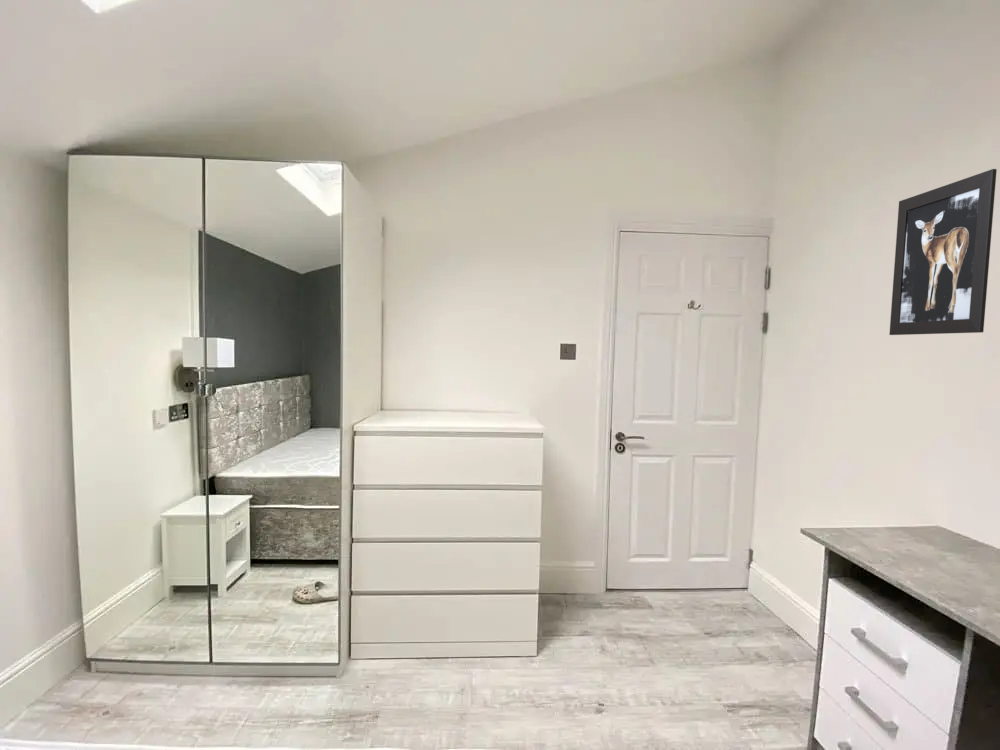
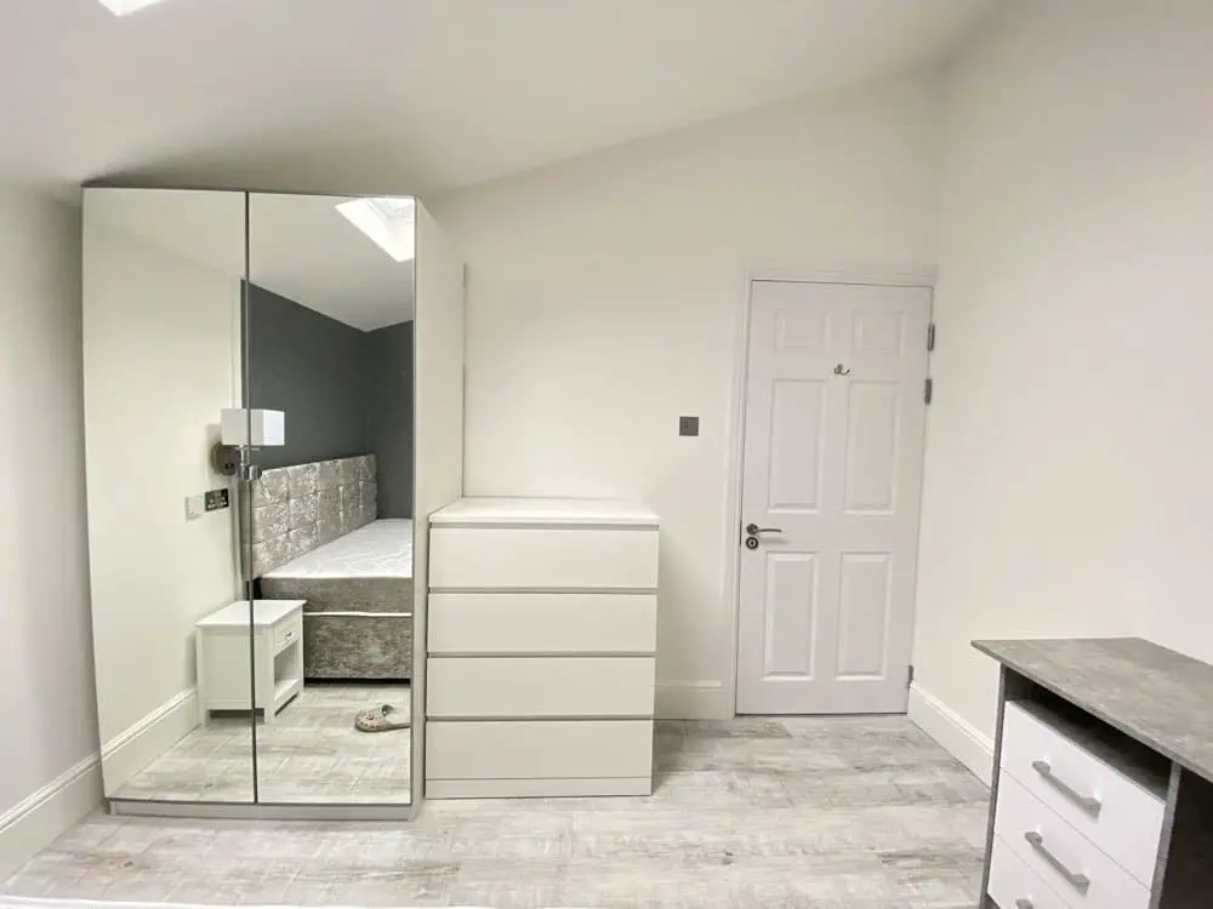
- wall art (937, 260)
